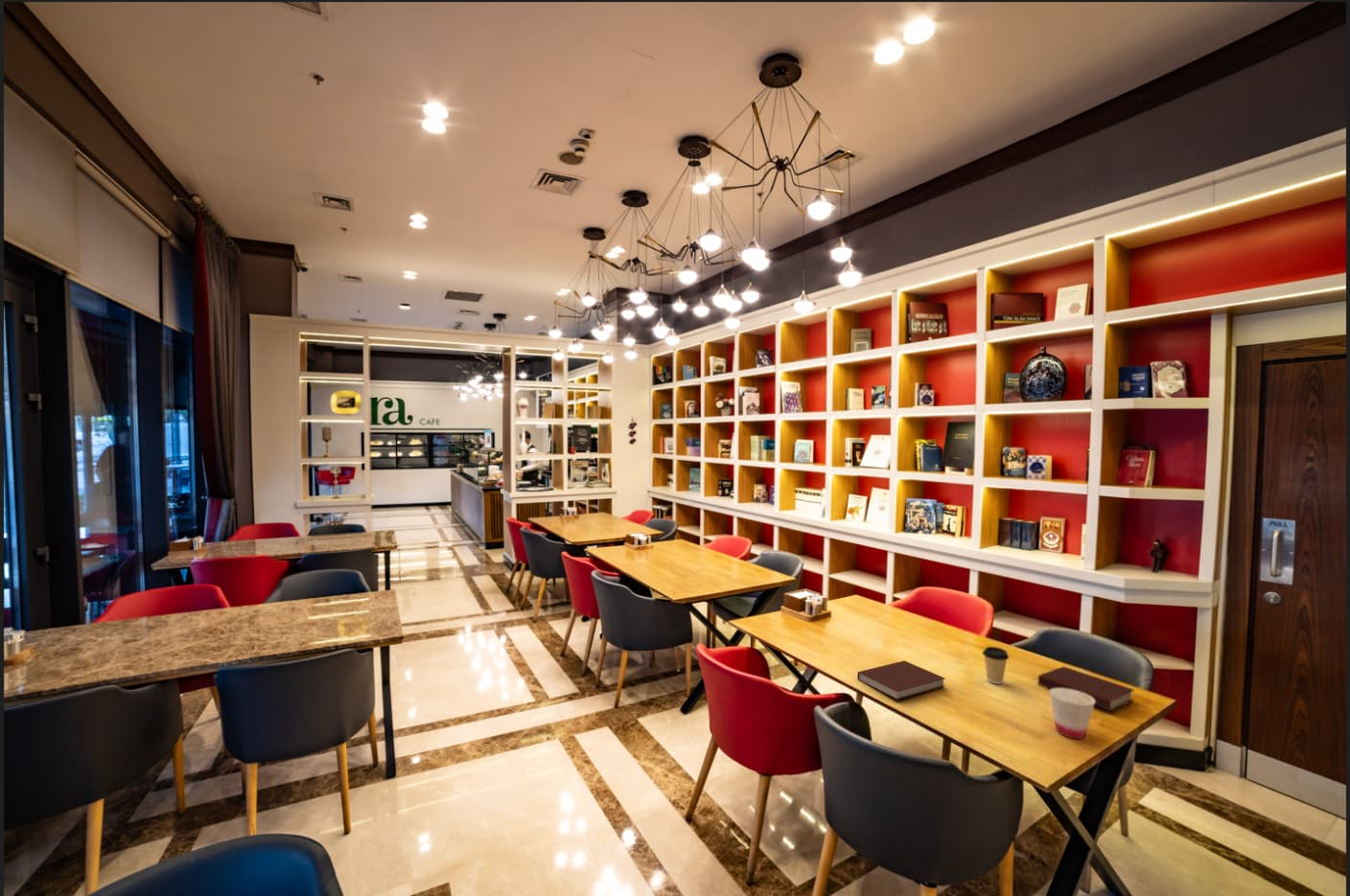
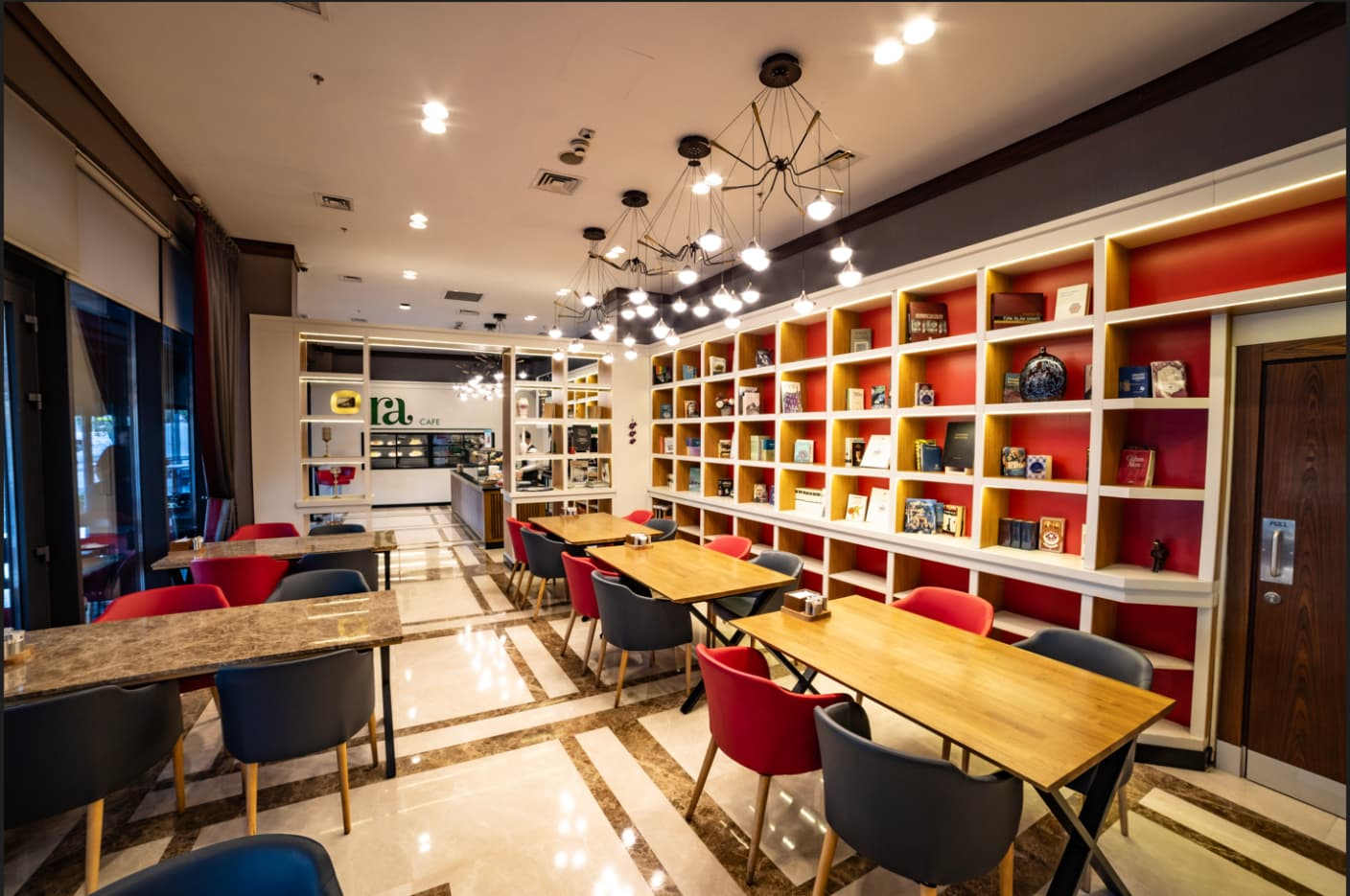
- cup (1071, 714)
- coffee cup (994, 665)
- book (1084, 687)
- notebook (900, 678)
